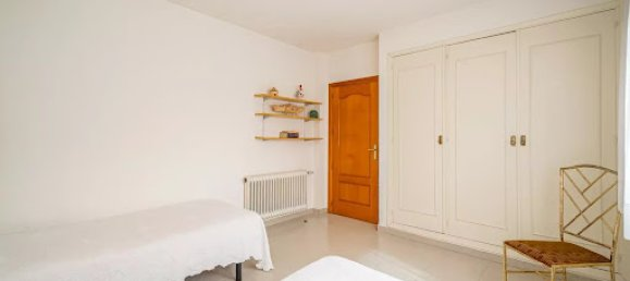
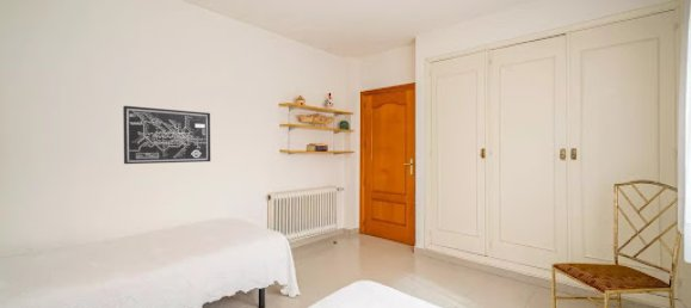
+ wall art (171, 136)
